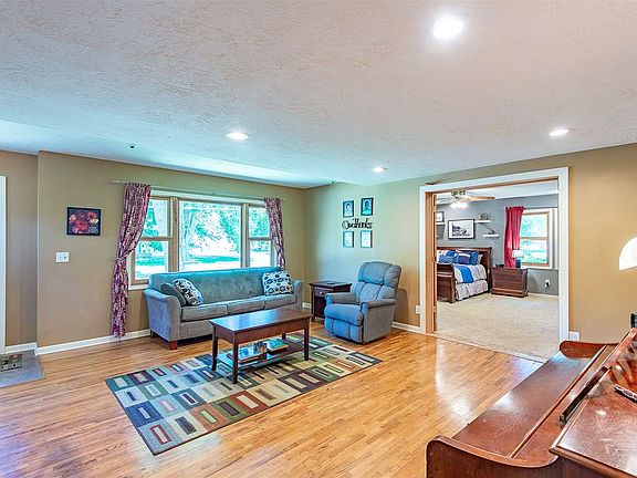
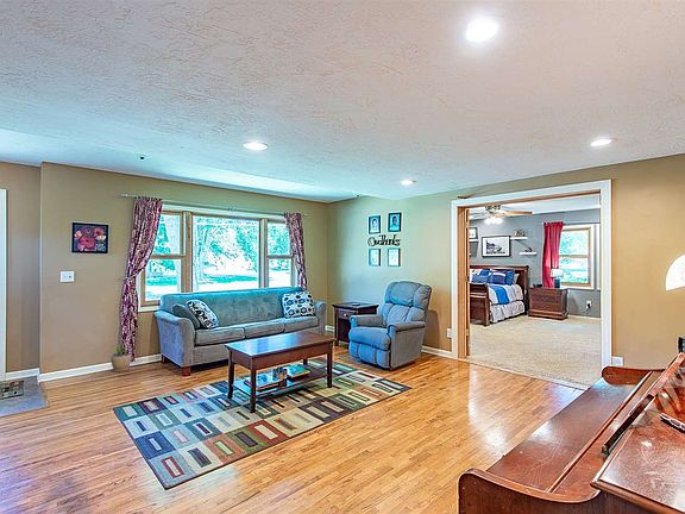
+ potted plant (120, 353)
